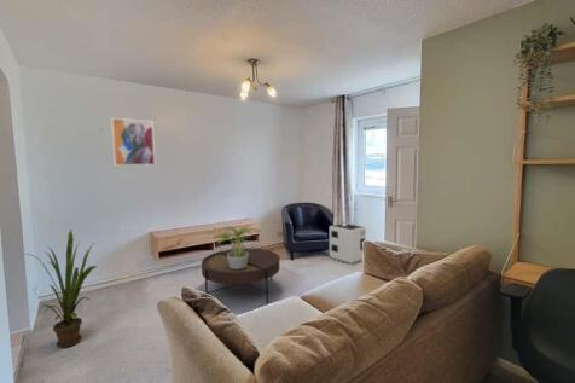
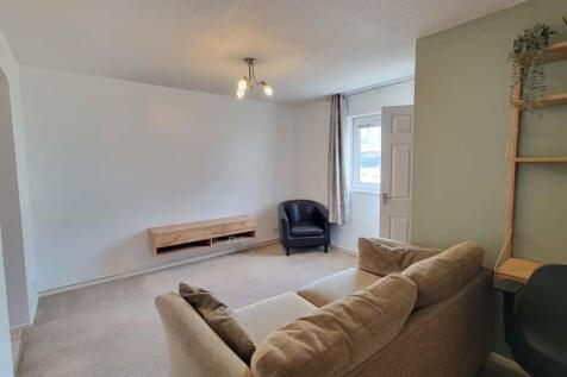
- coffee table (242, 274)
- air purifier (347, 243)
- house plant (63, 288)
- wall art (134, 143)
- potted plant (237, 246)
